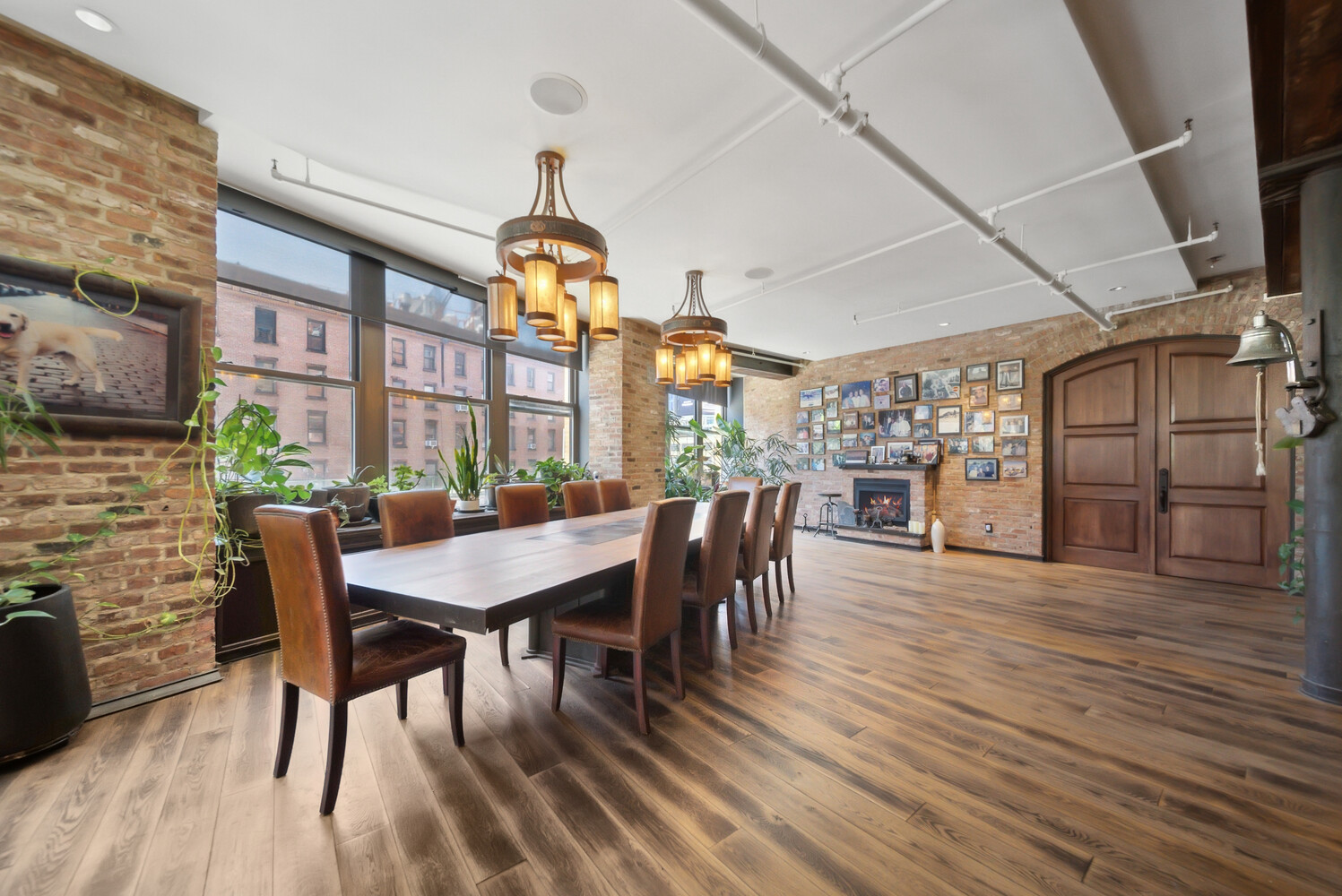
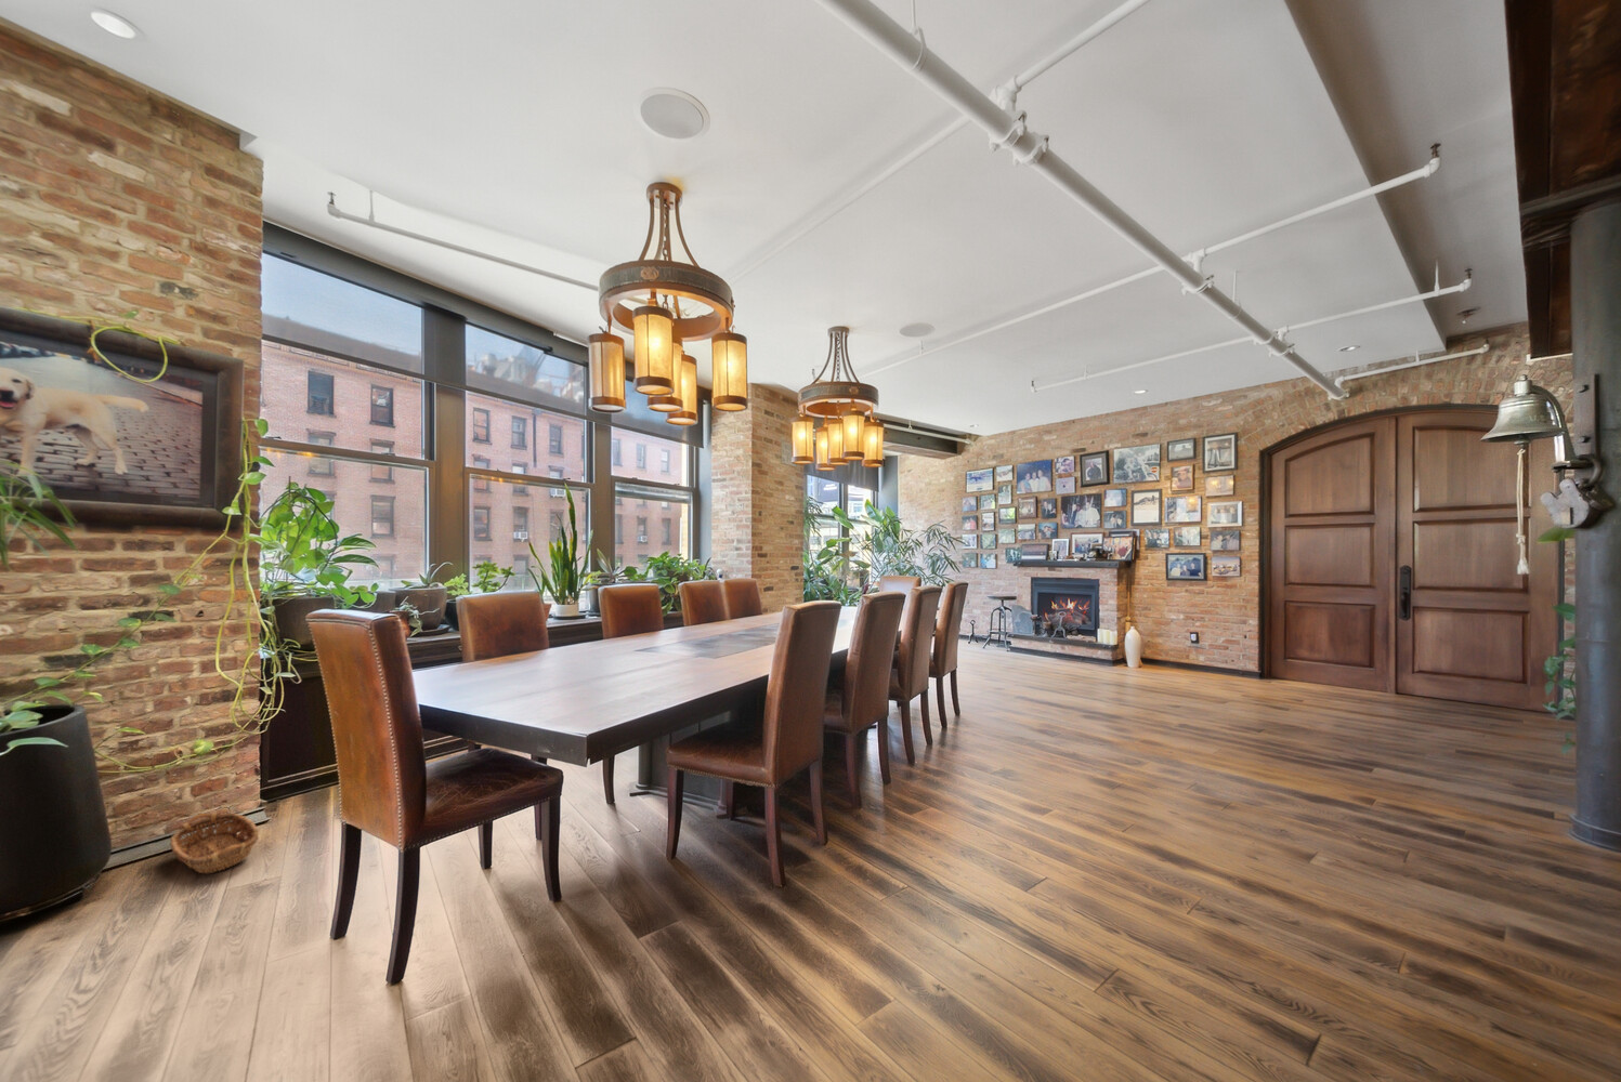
+ basket (214, 838)
